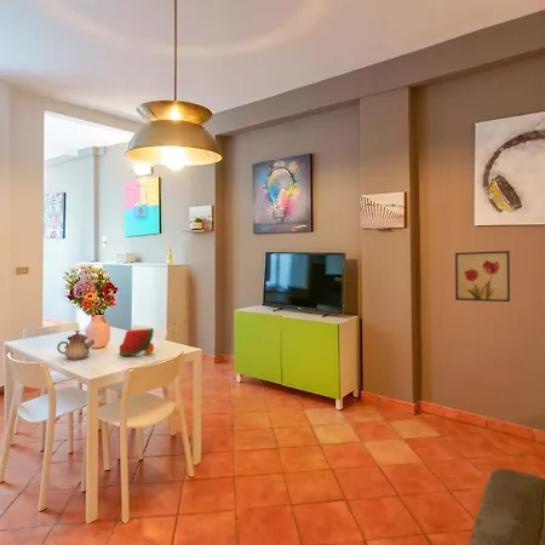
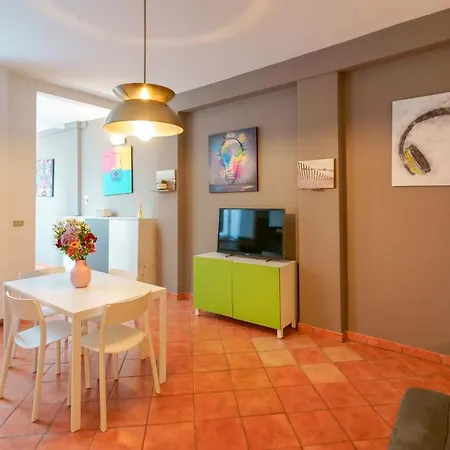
- watermelon (136, 342)
- teapot (75, 343)
- wall art (481, 276)
